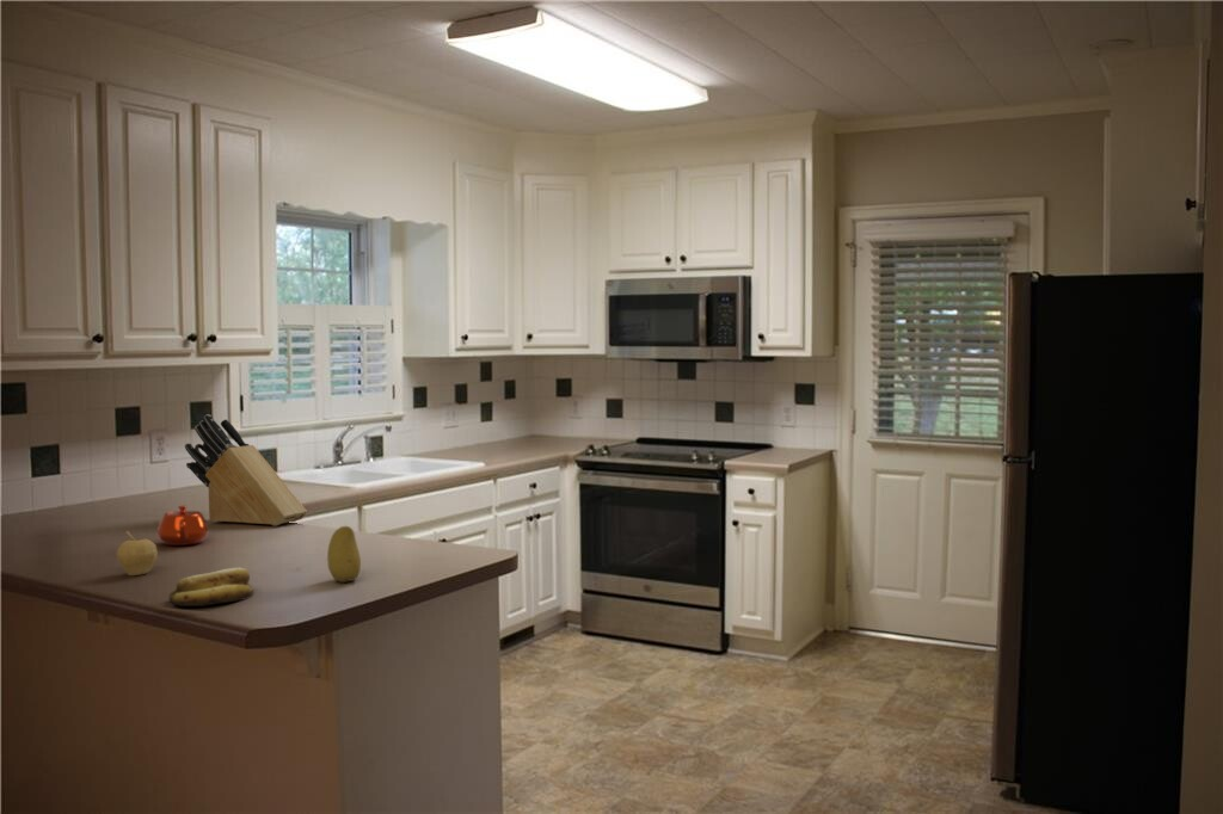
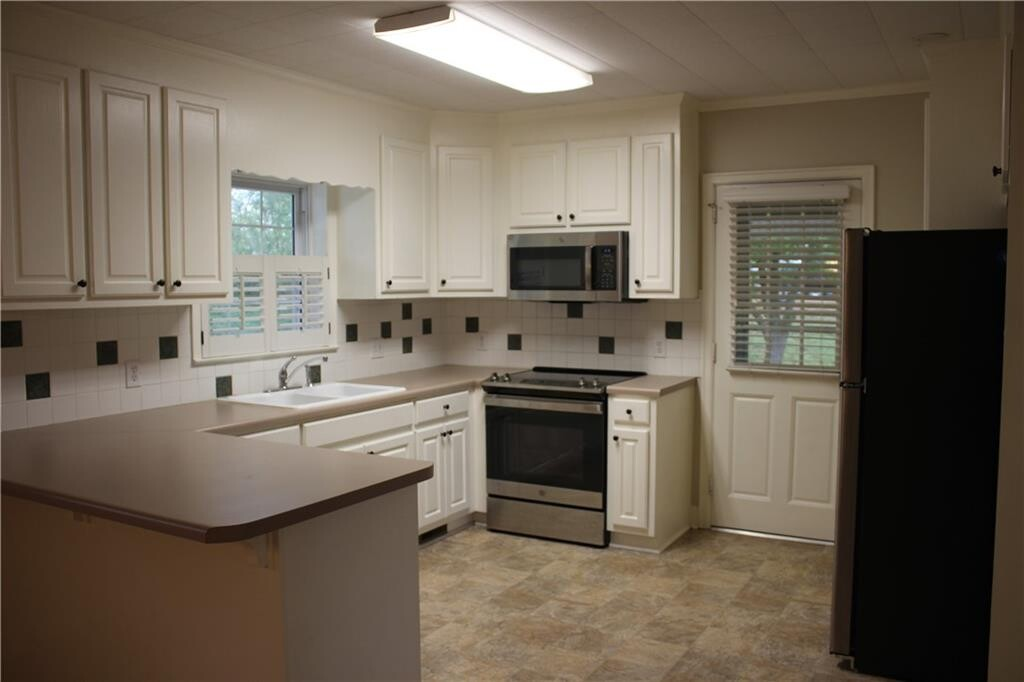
- fruit (137, 553)
- teapot (183, 523)
- fruit (344, 554)
- banana (211, 581)
- knife block (244, 468)
